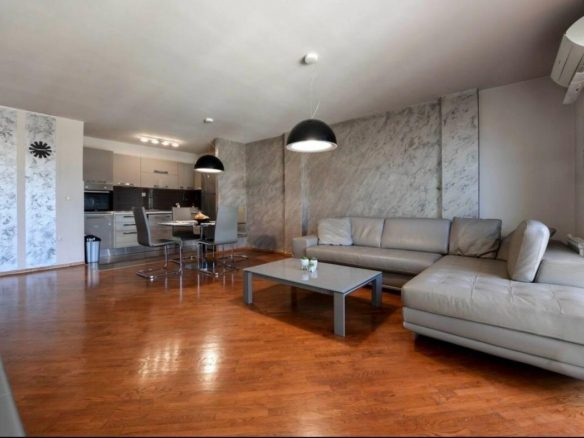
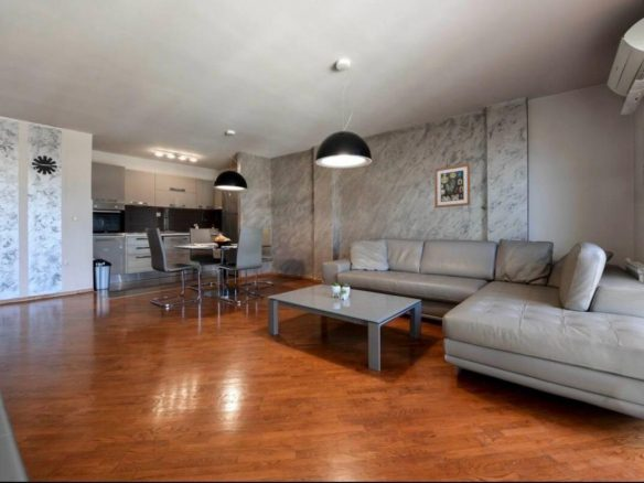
+ wall art (451, 186)
